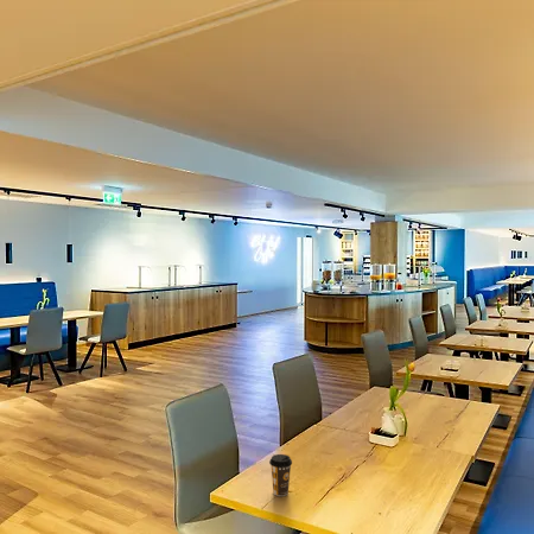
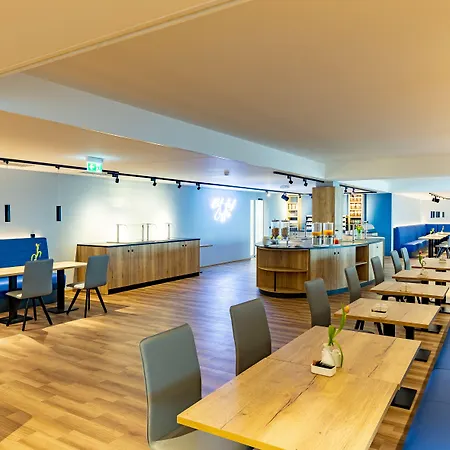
- coffee cup (280, 475)
